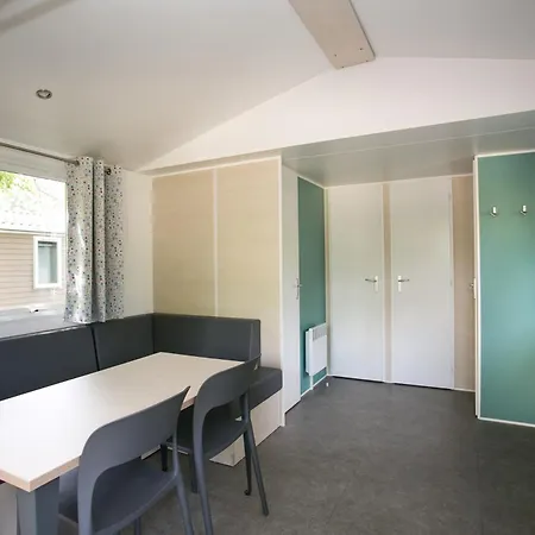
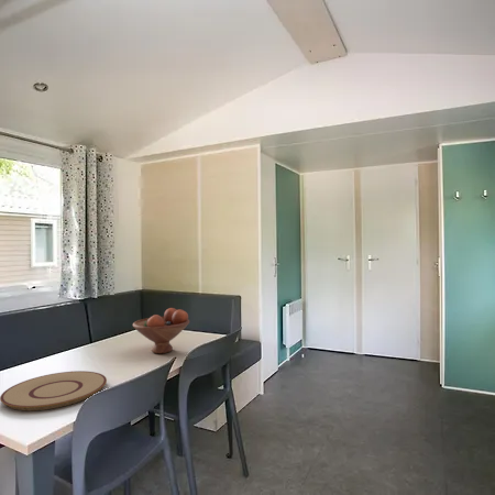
+ fruit bowl (162, 330)
+ plate (56, 388)
